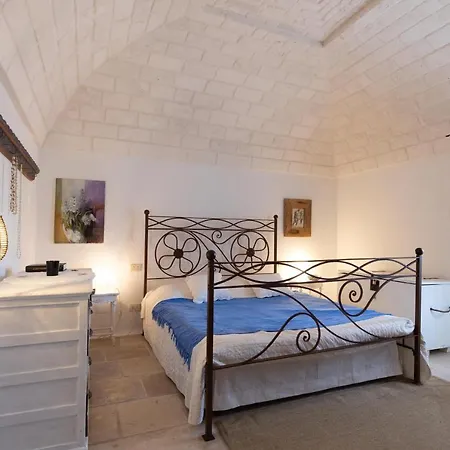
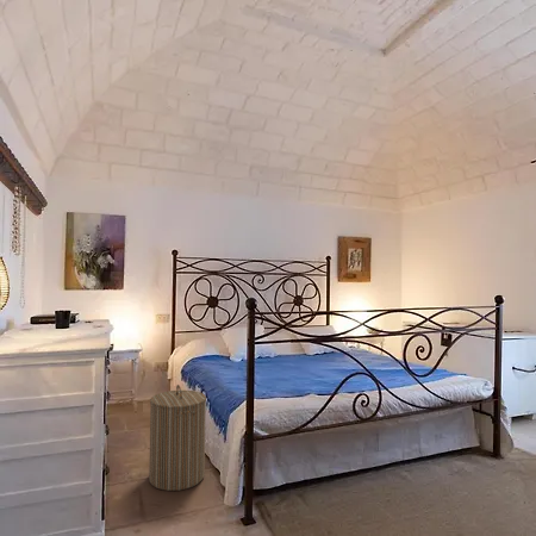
+ laundry hamper (177, 430)
